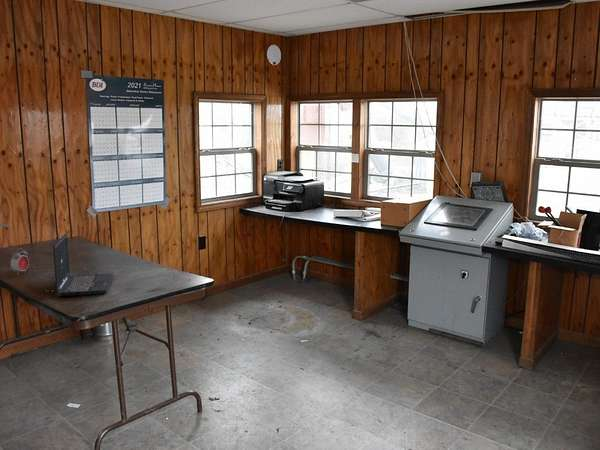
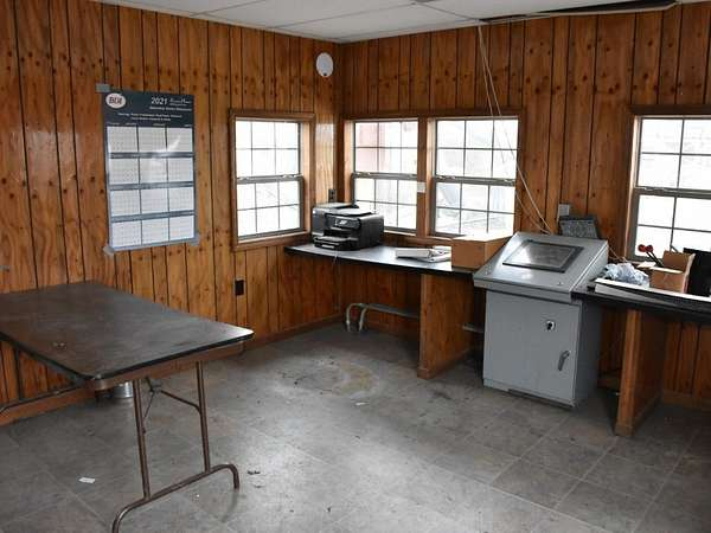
- laptop (85, 275)
- alarm clock (19, 260)
